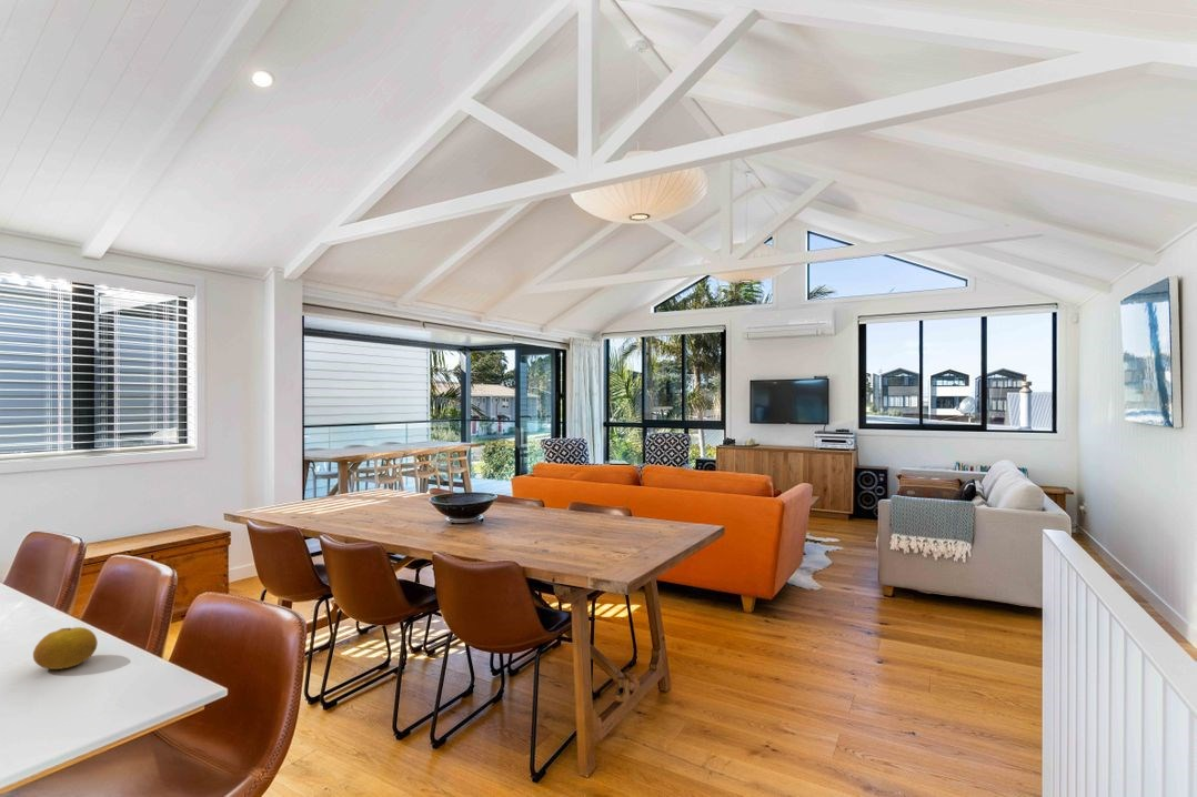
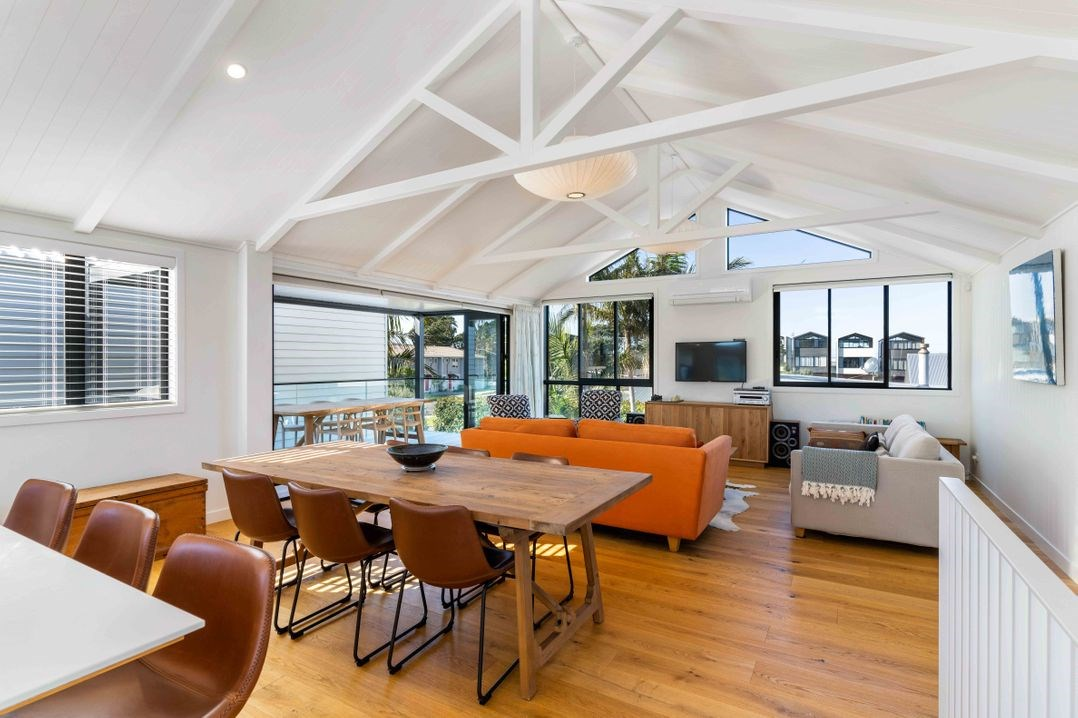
- fruit (66, 646)
